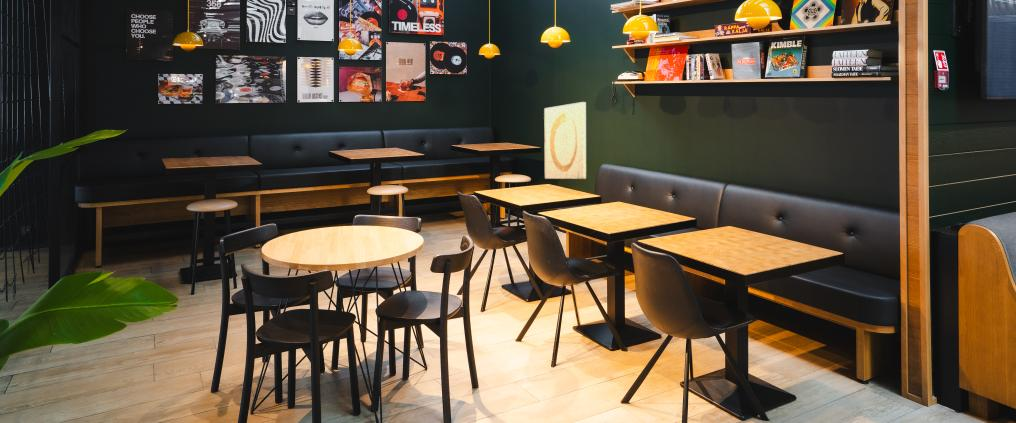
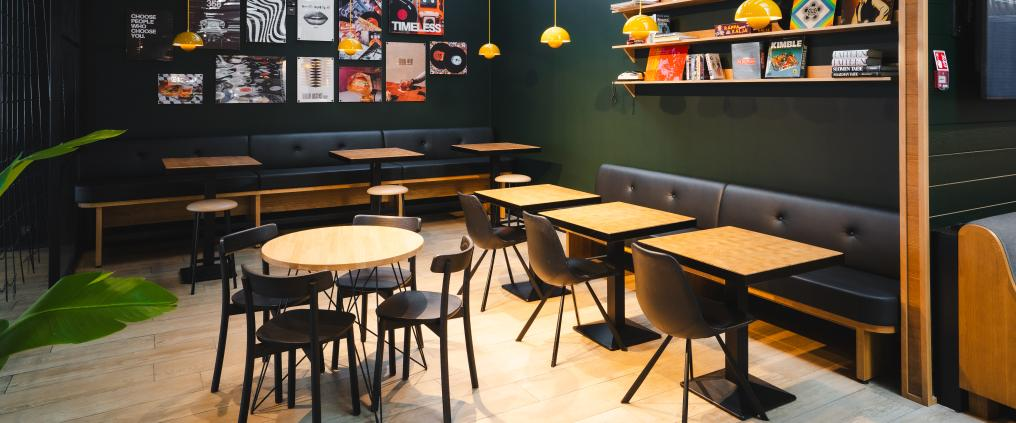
- wall art (564, 142)
